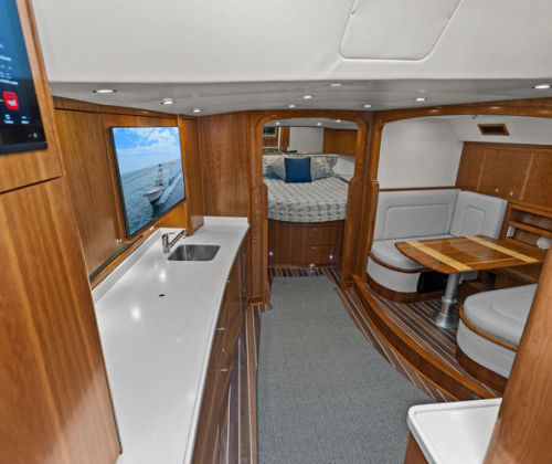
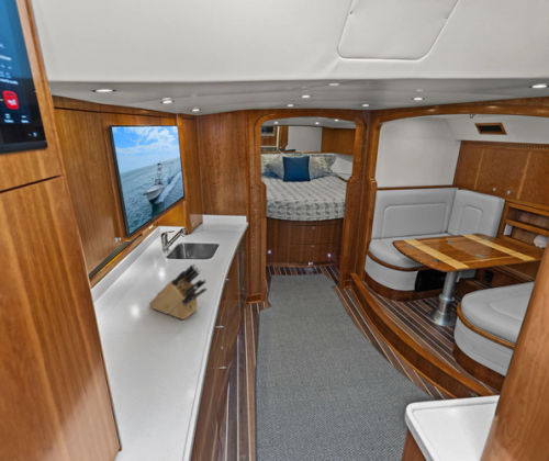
+ knife block (177, 286)
